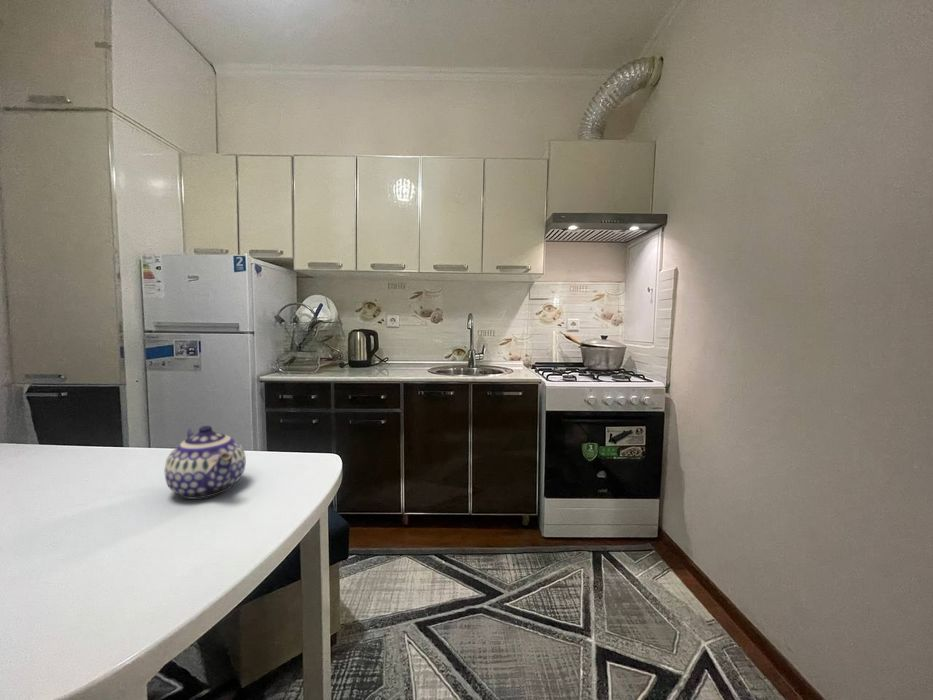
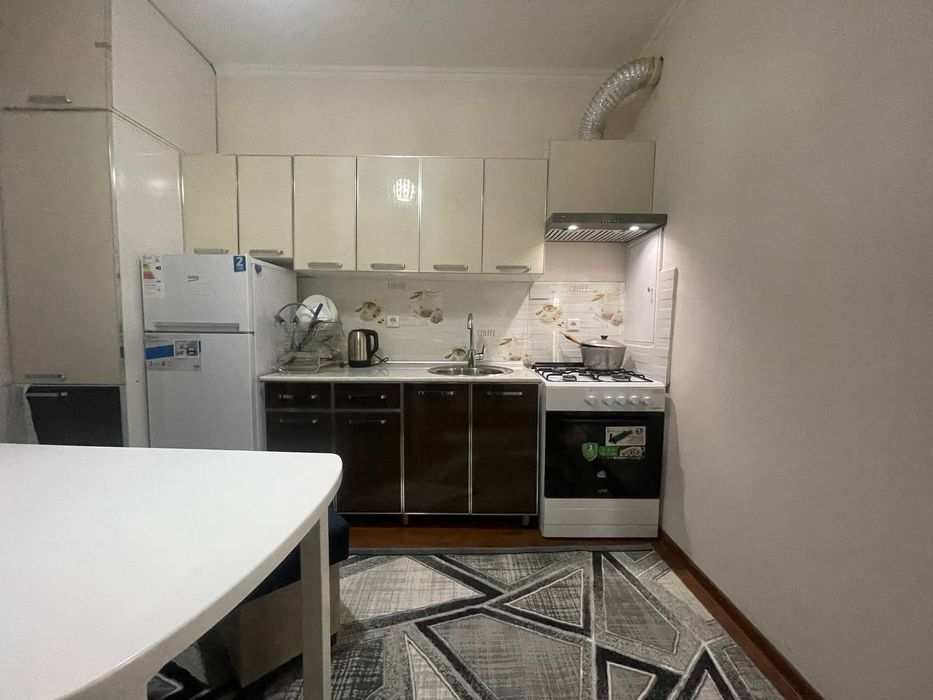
- teapot (206, 457)
